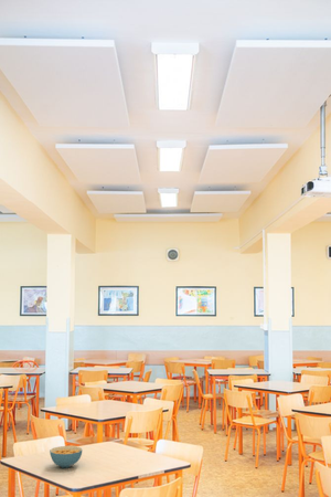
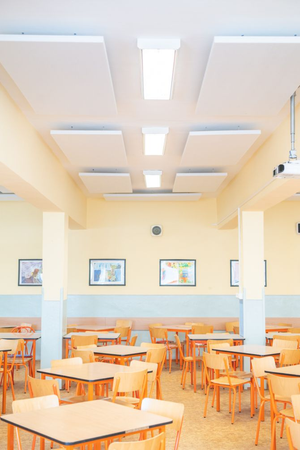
- cereal bowl (65, 457)
